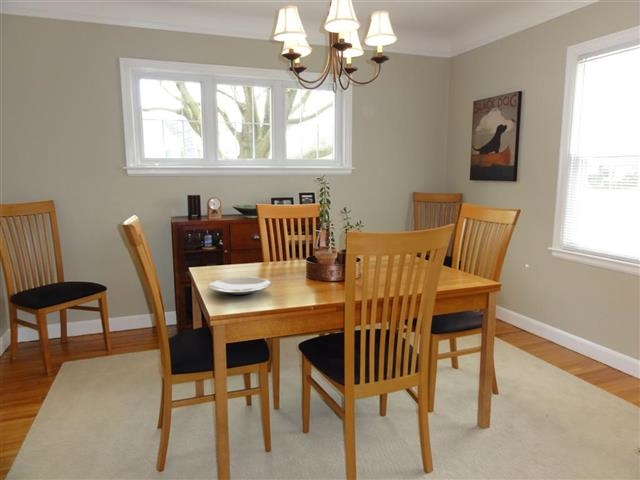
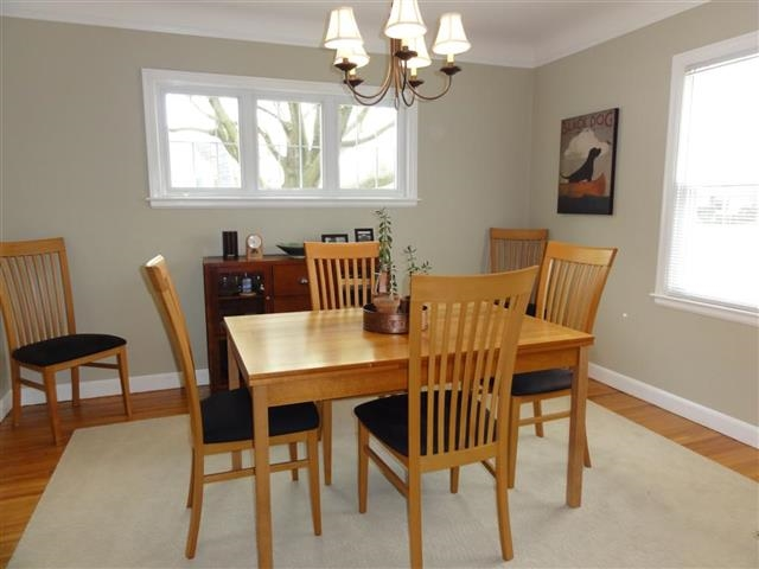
- plate (240, 288)
